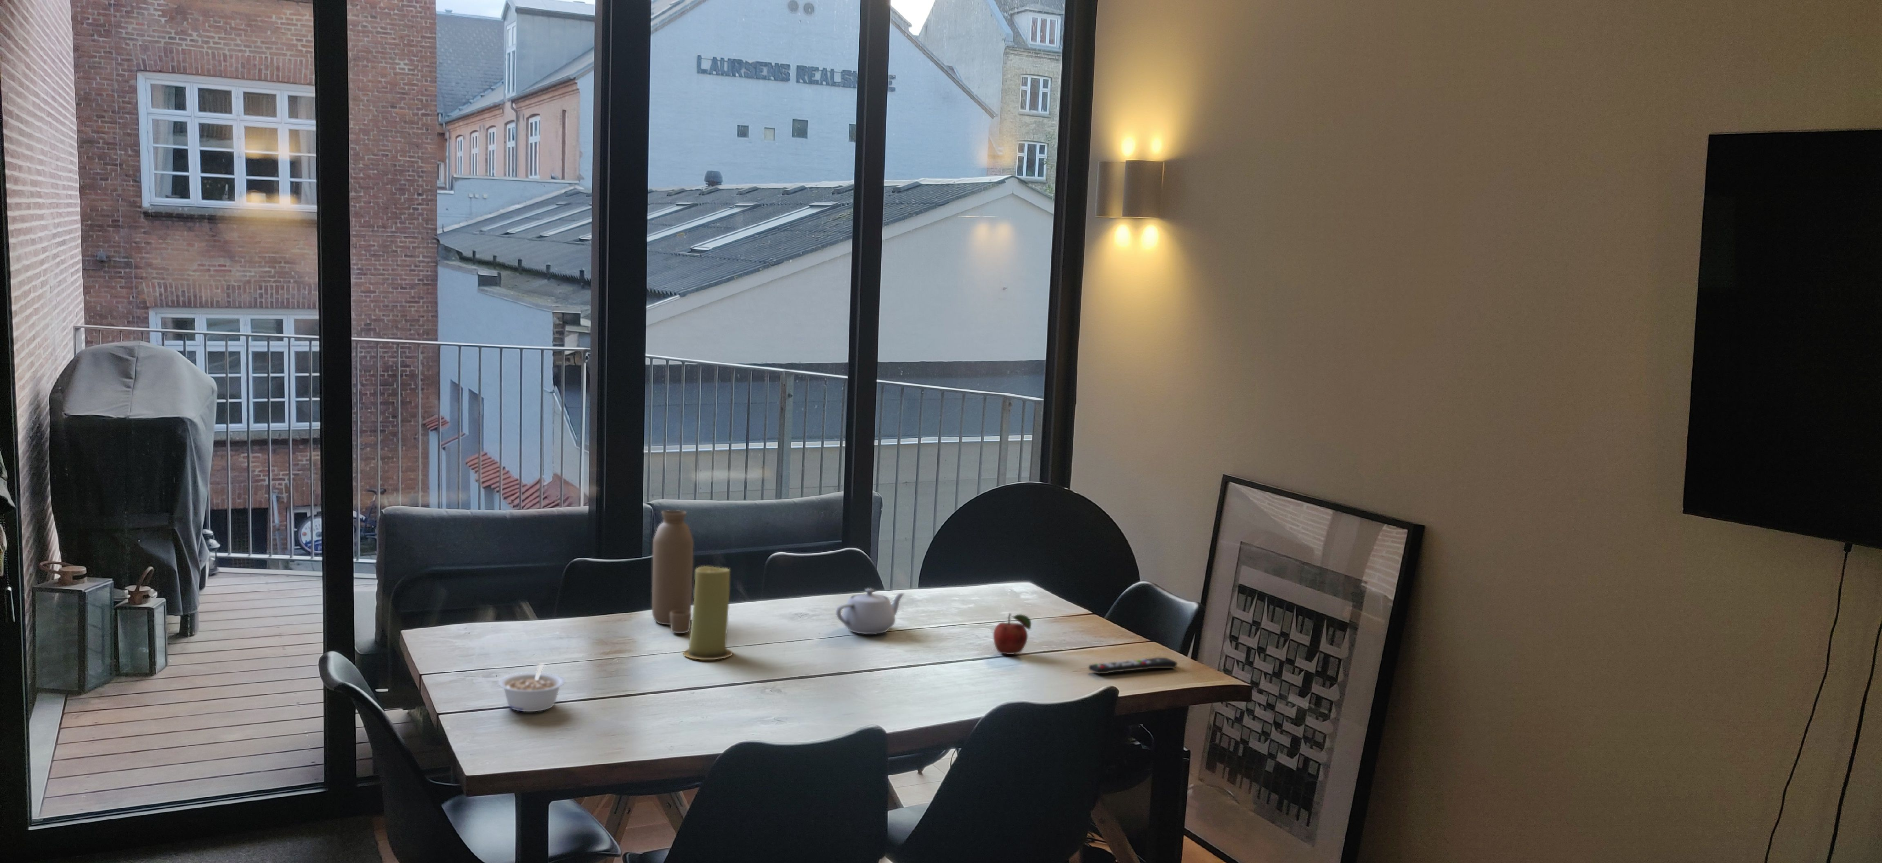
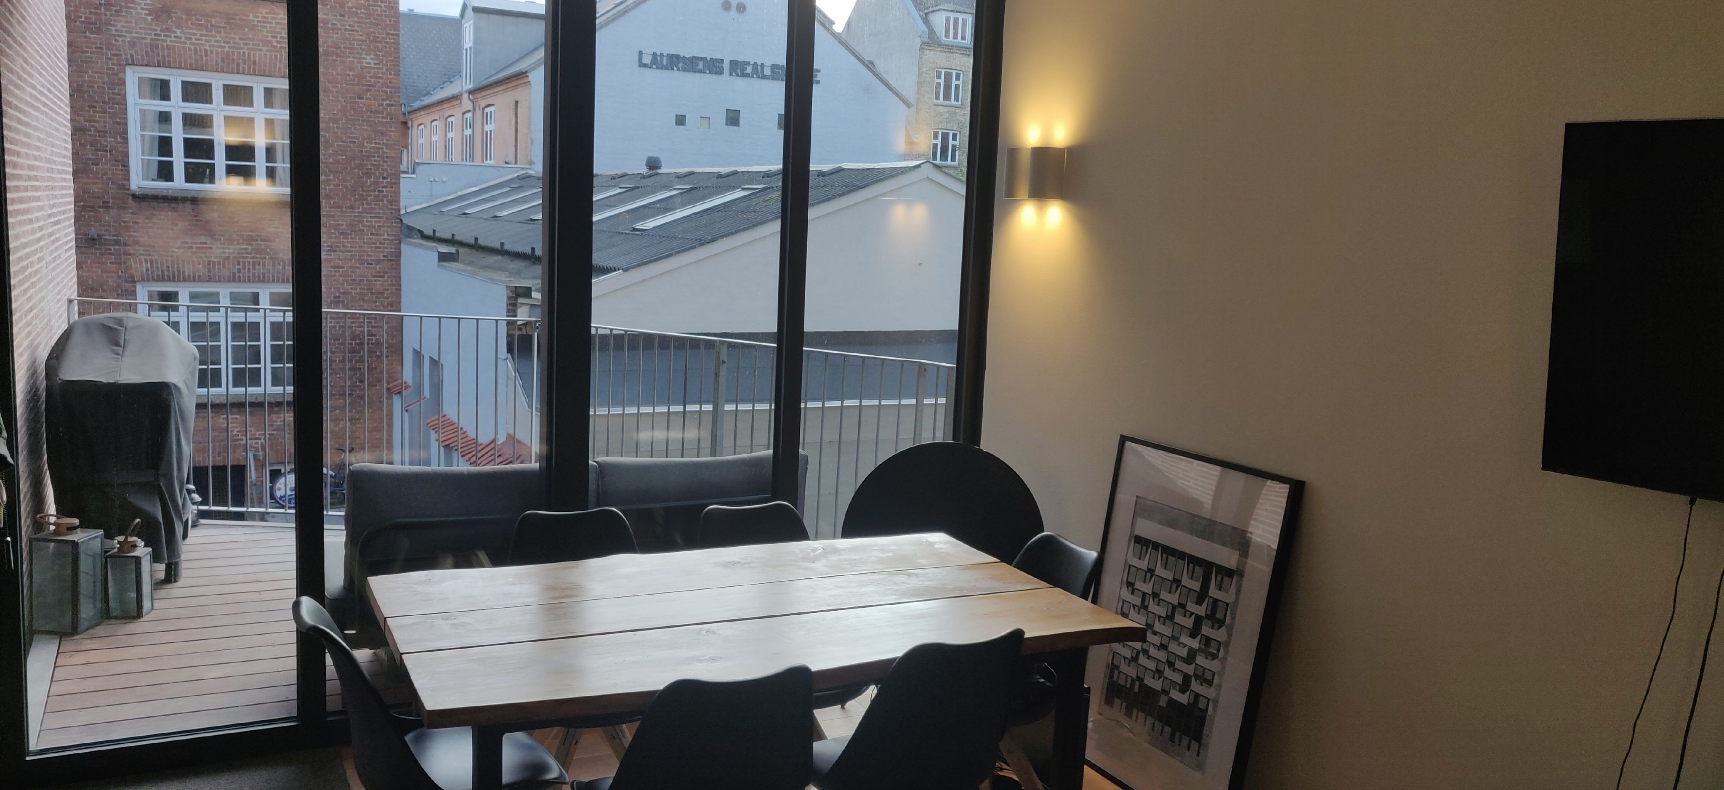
- water bottle (676, 570)
- teapot (871, 610)
- fruit (1012, 634)
- remote control (1133, 665)
- legume (531, 690)
- candle (709, 611)
